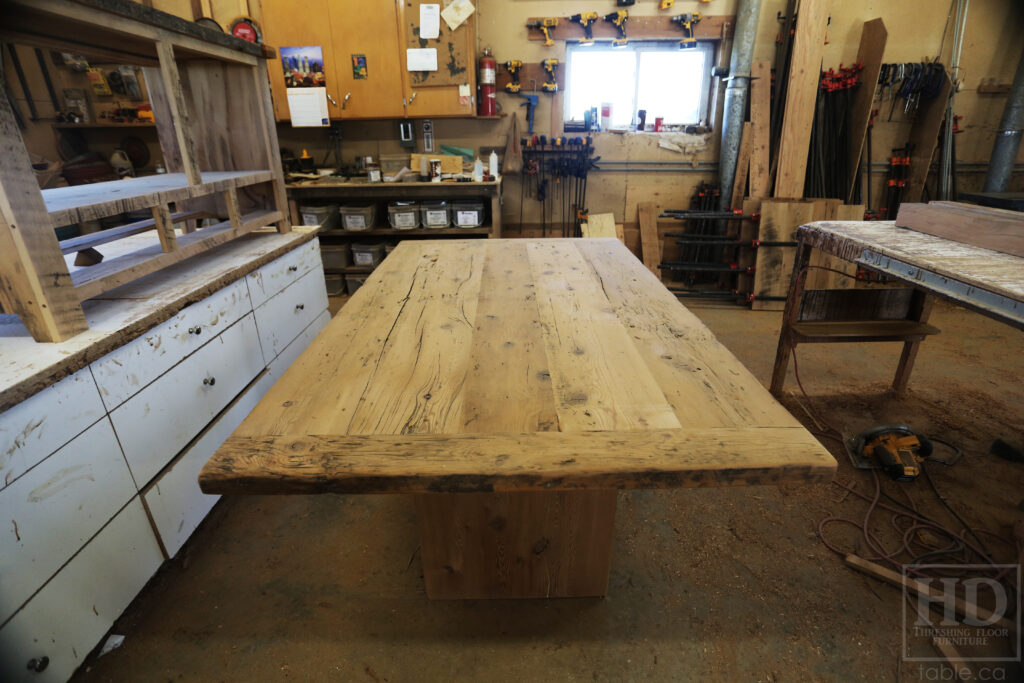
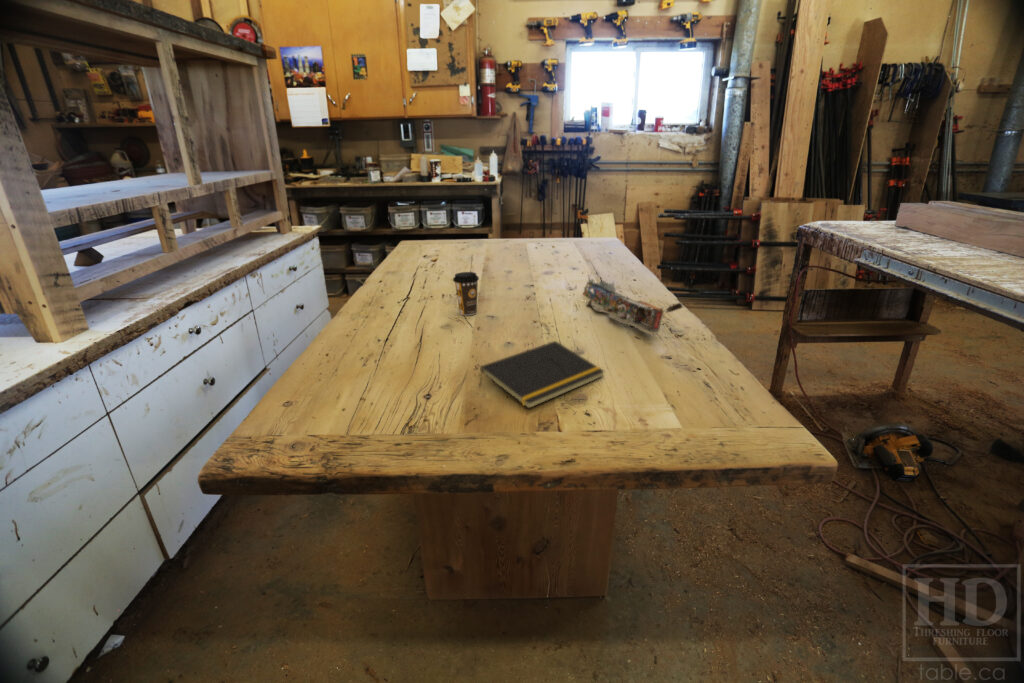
+ coffee cup (467, 293)
+ architectural model (622, 296)
+ notepad (543, 371)
